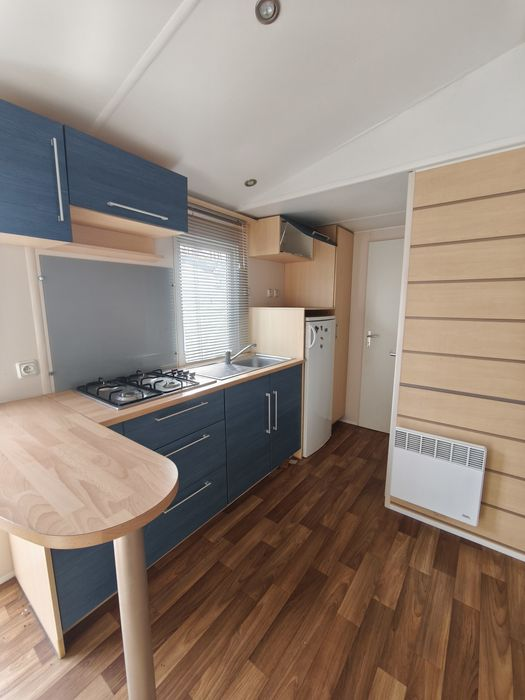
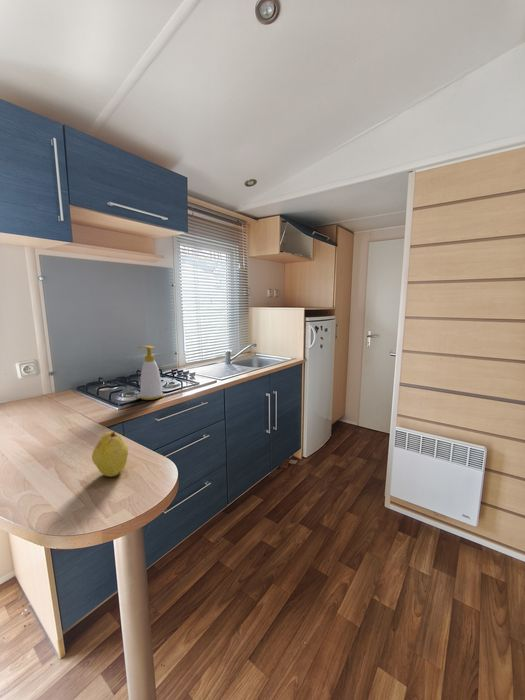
+ fruit (110, 452)
+ soap bottle (150, 371)
